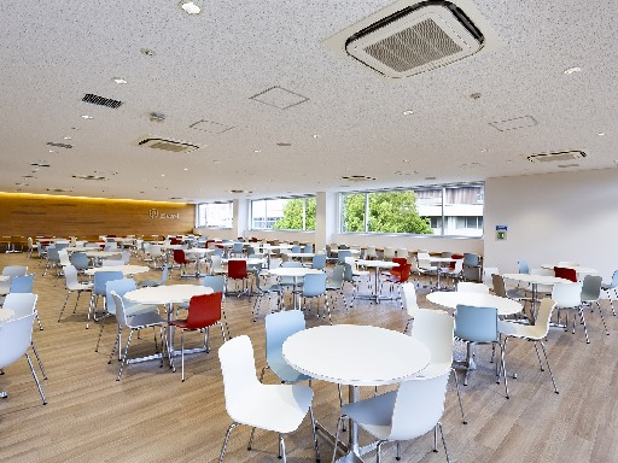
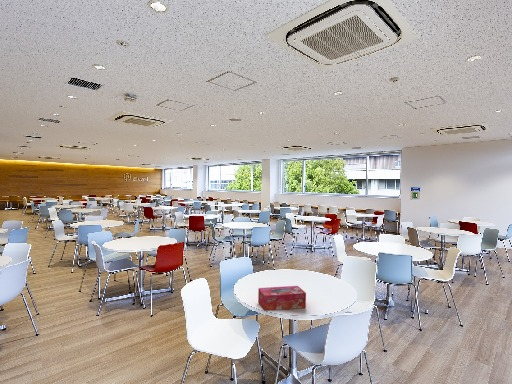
+ tissue box (281, 297)
